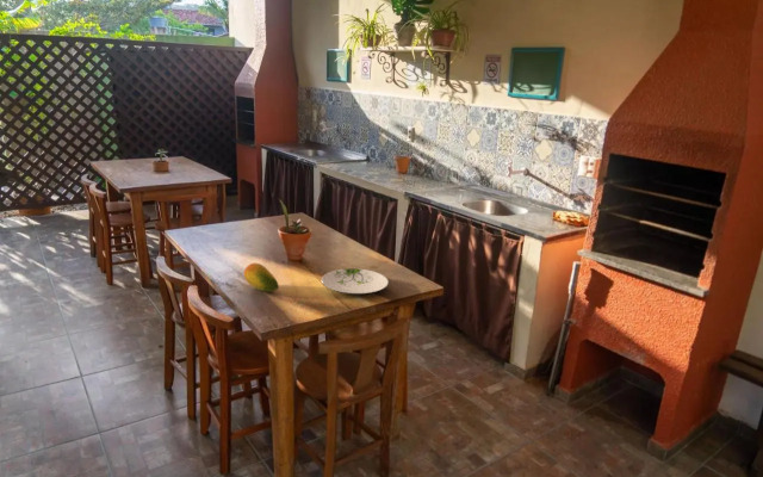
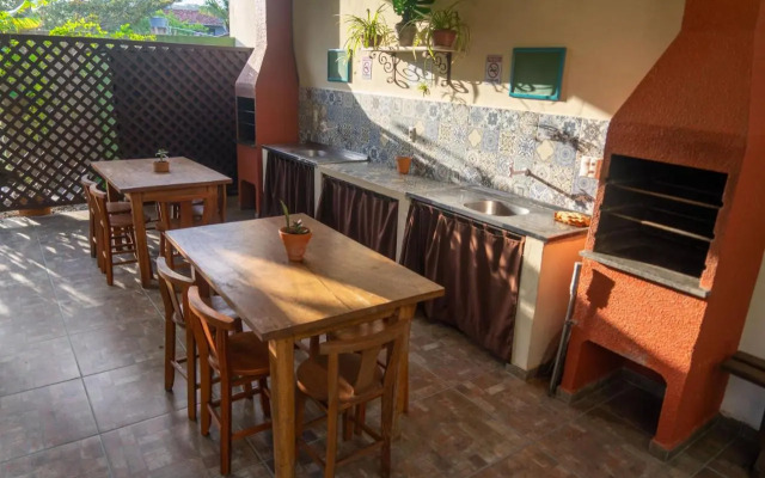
- fruit (260, 277)
- plate (354, 284)
